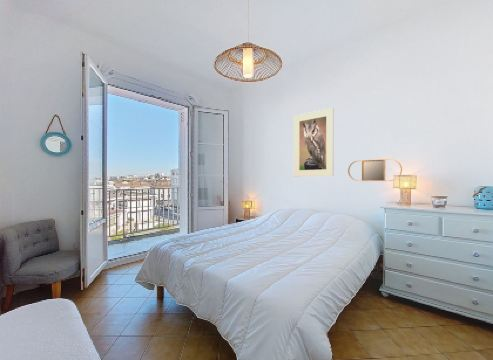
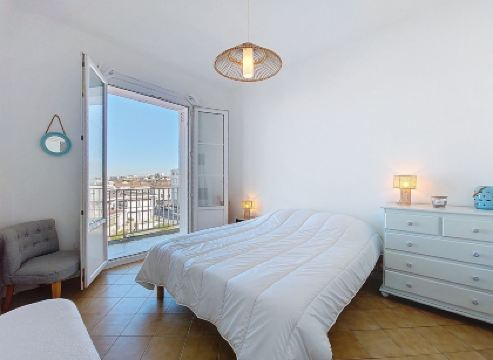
- home mirror (373, 170)
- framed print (312, 144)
